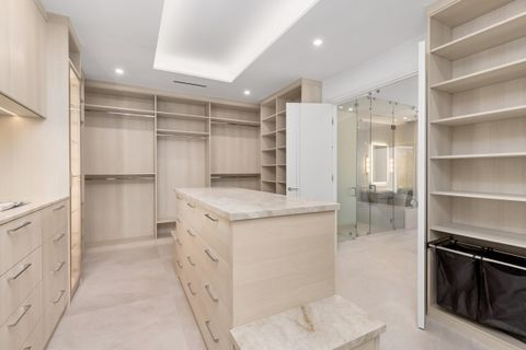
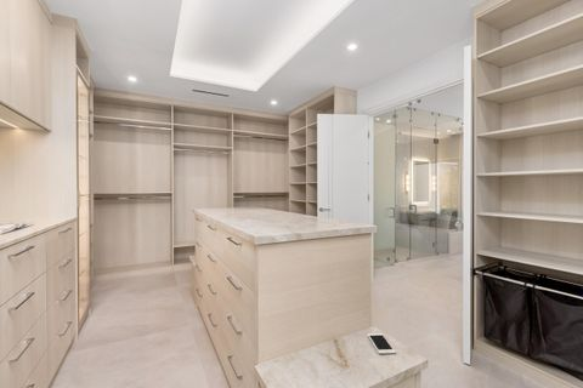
+ cell phone (380, 343)
